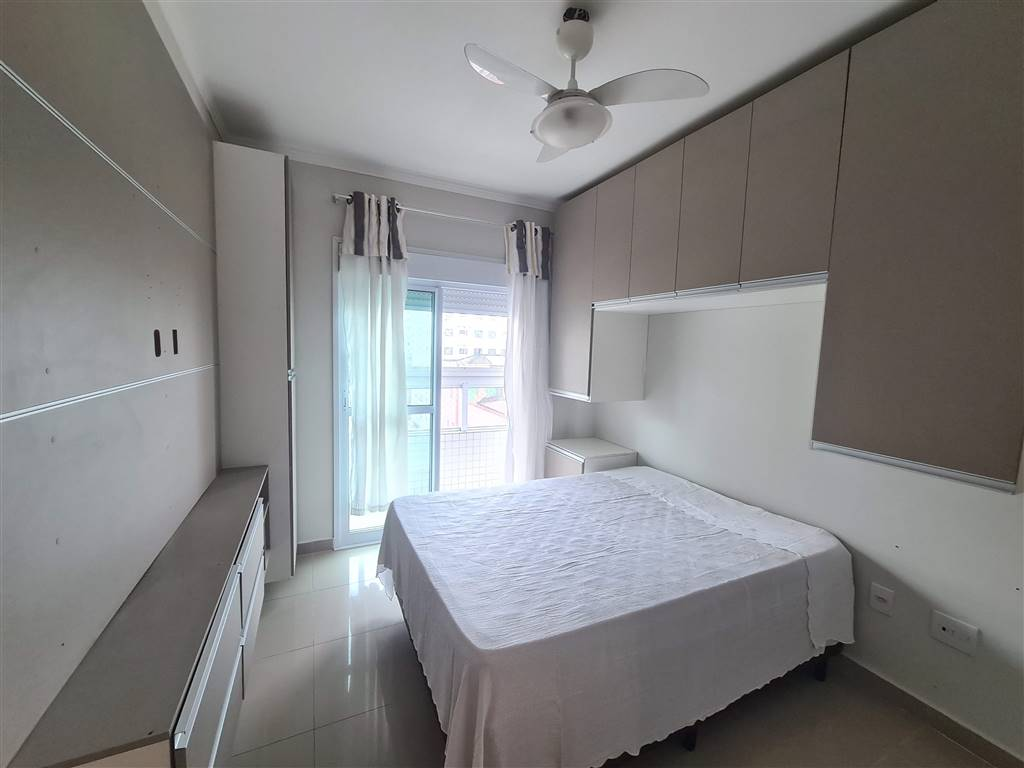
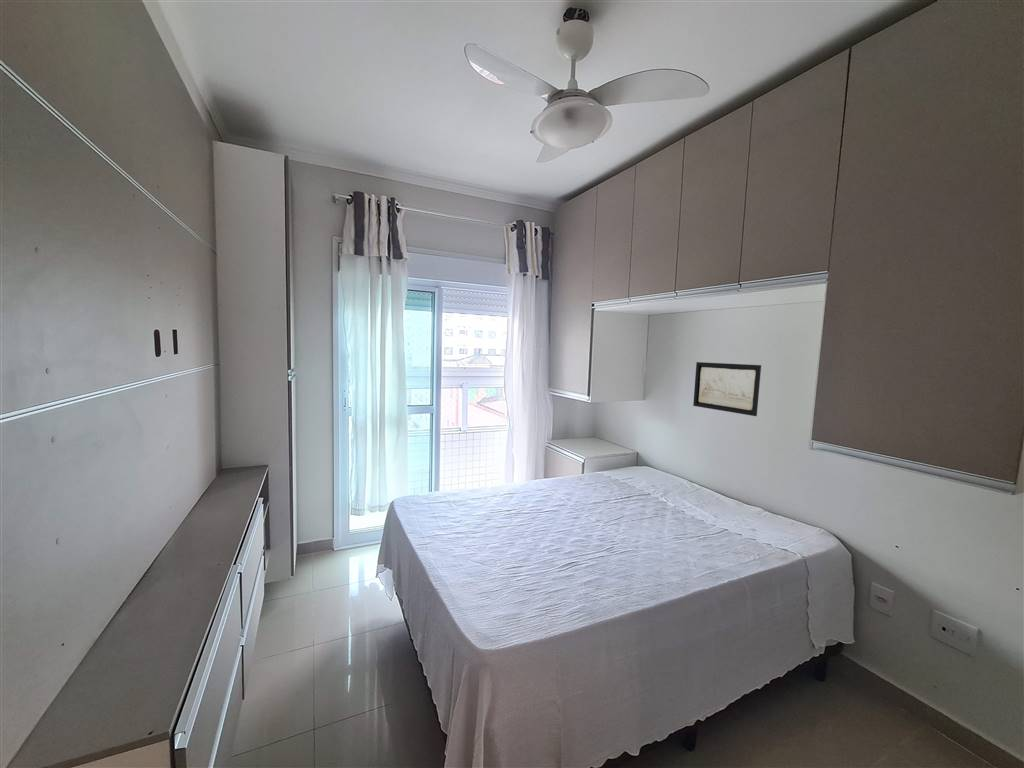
+ wall art (724, 387)
